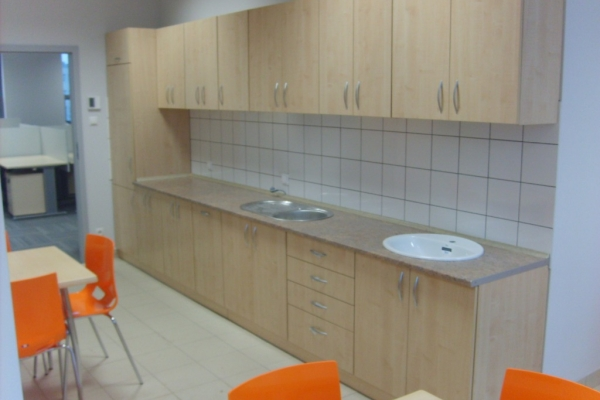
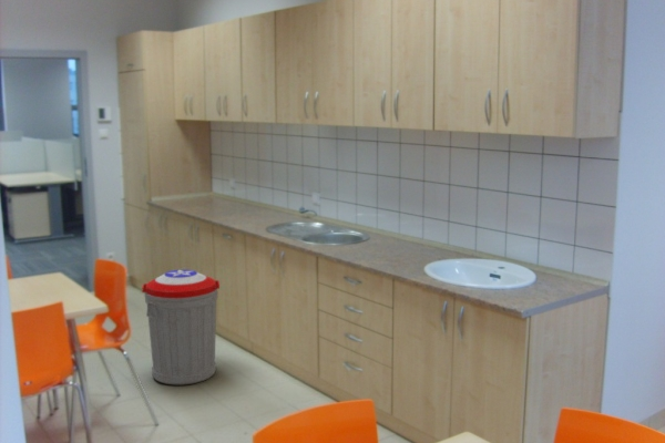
+ trash can (182, 323)
